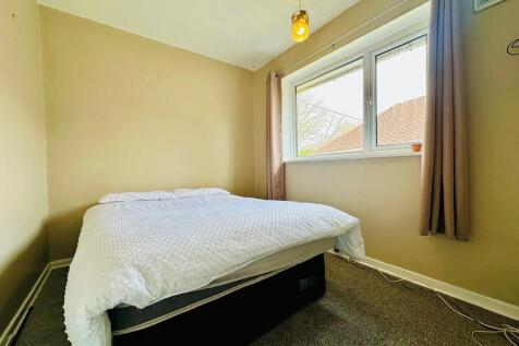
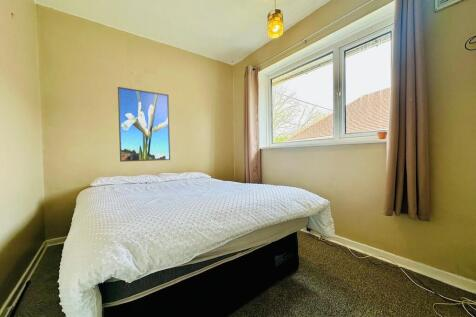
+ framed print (145, 126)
